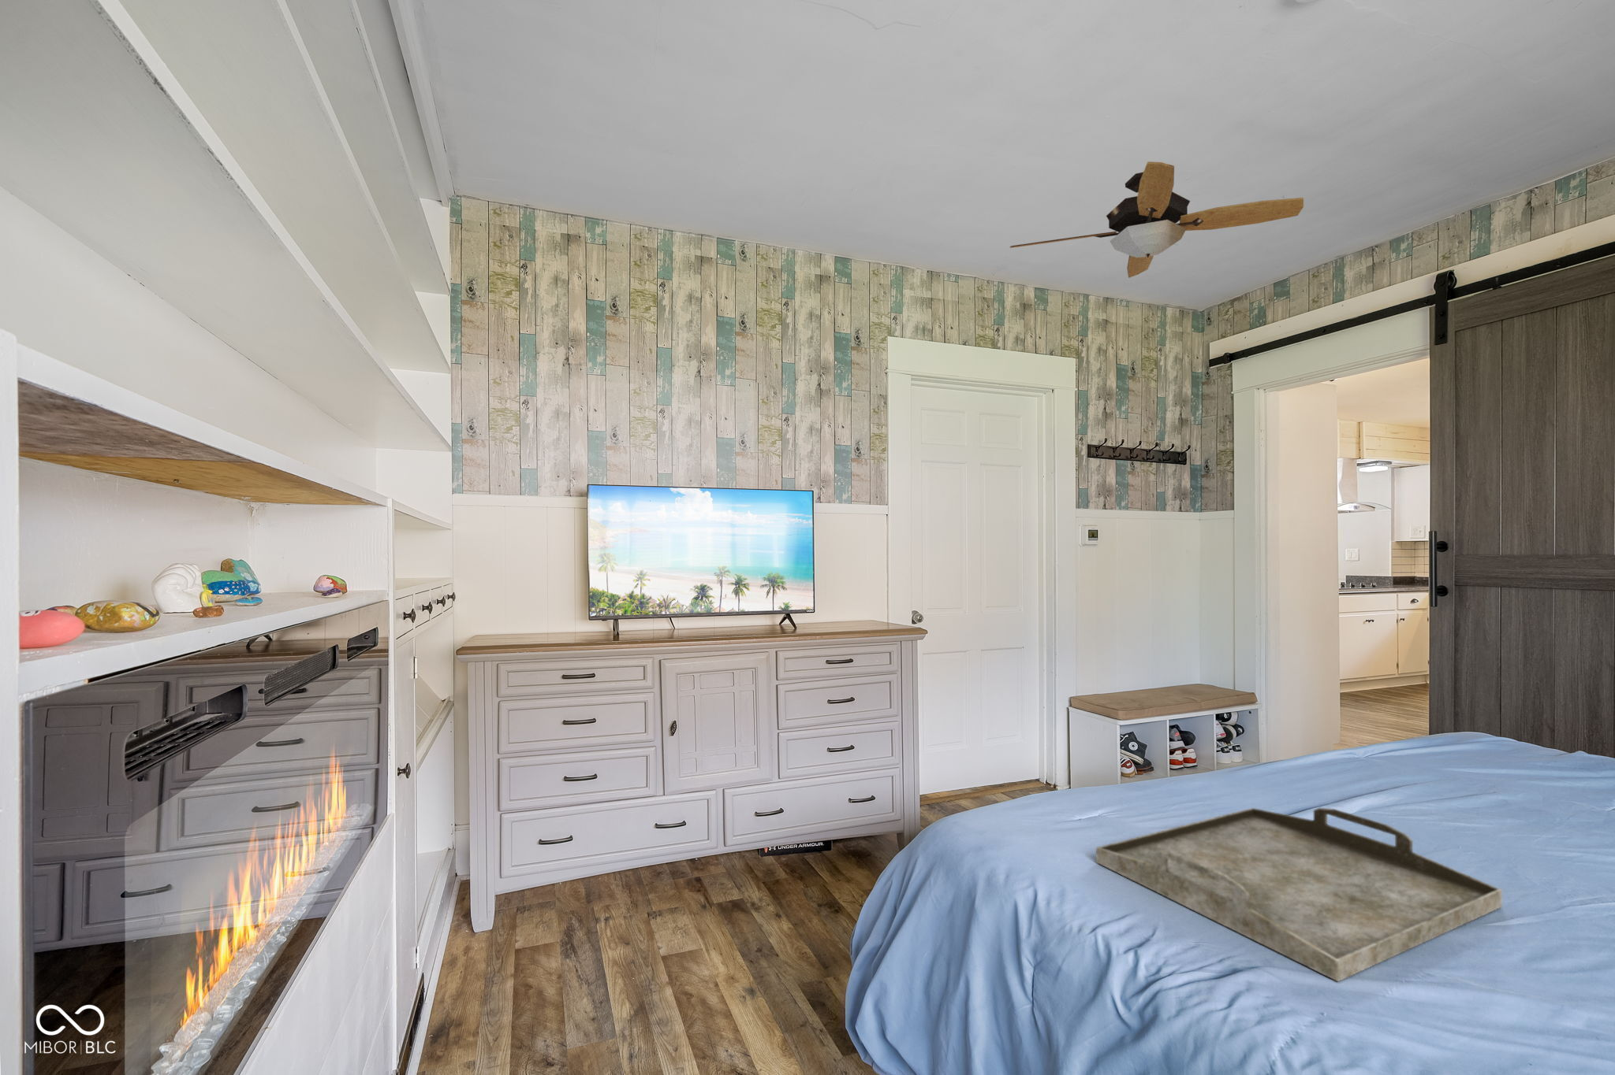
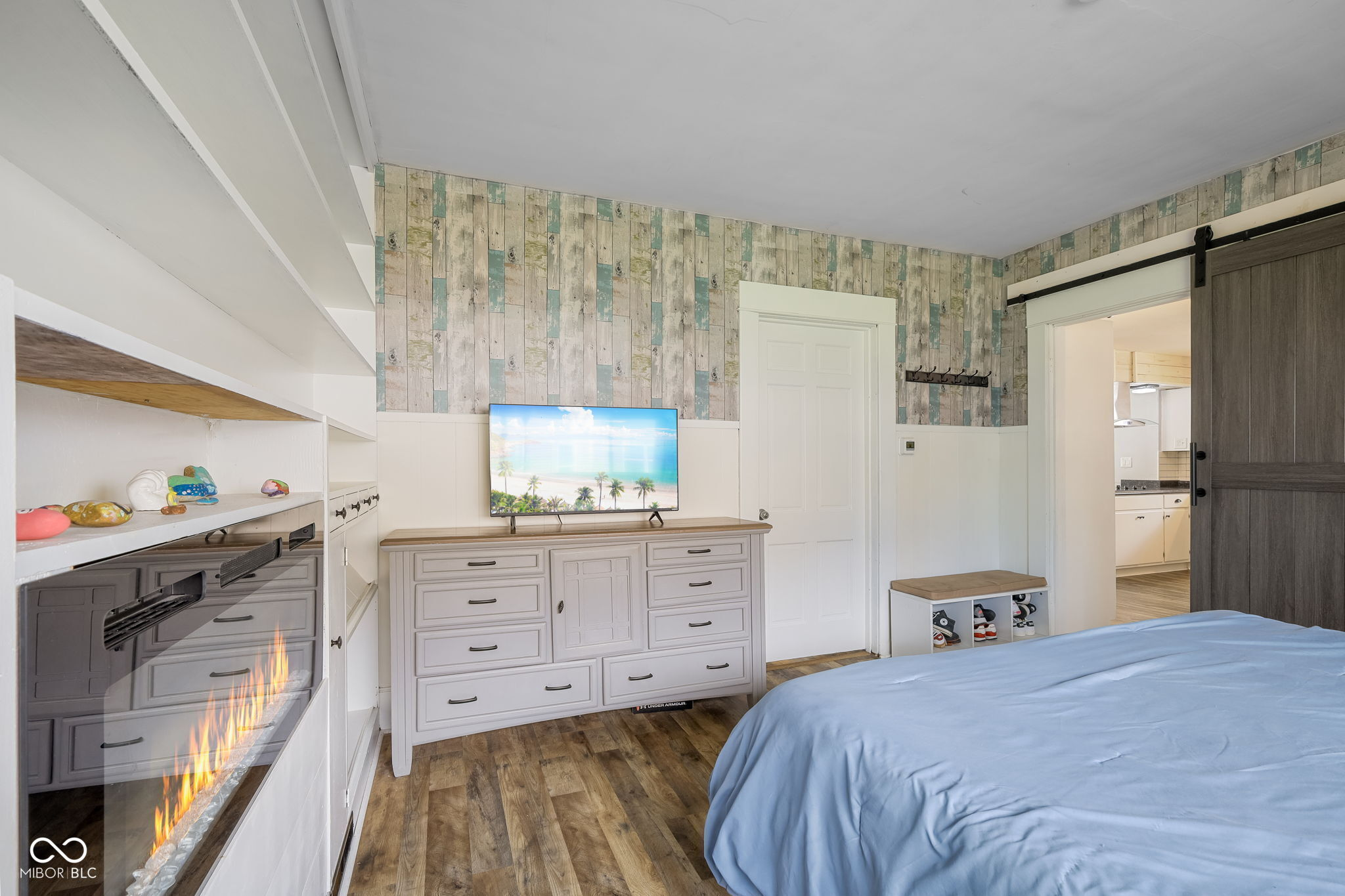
- serving tray (1285, 860)
- ceiling fan (1147, 218)
